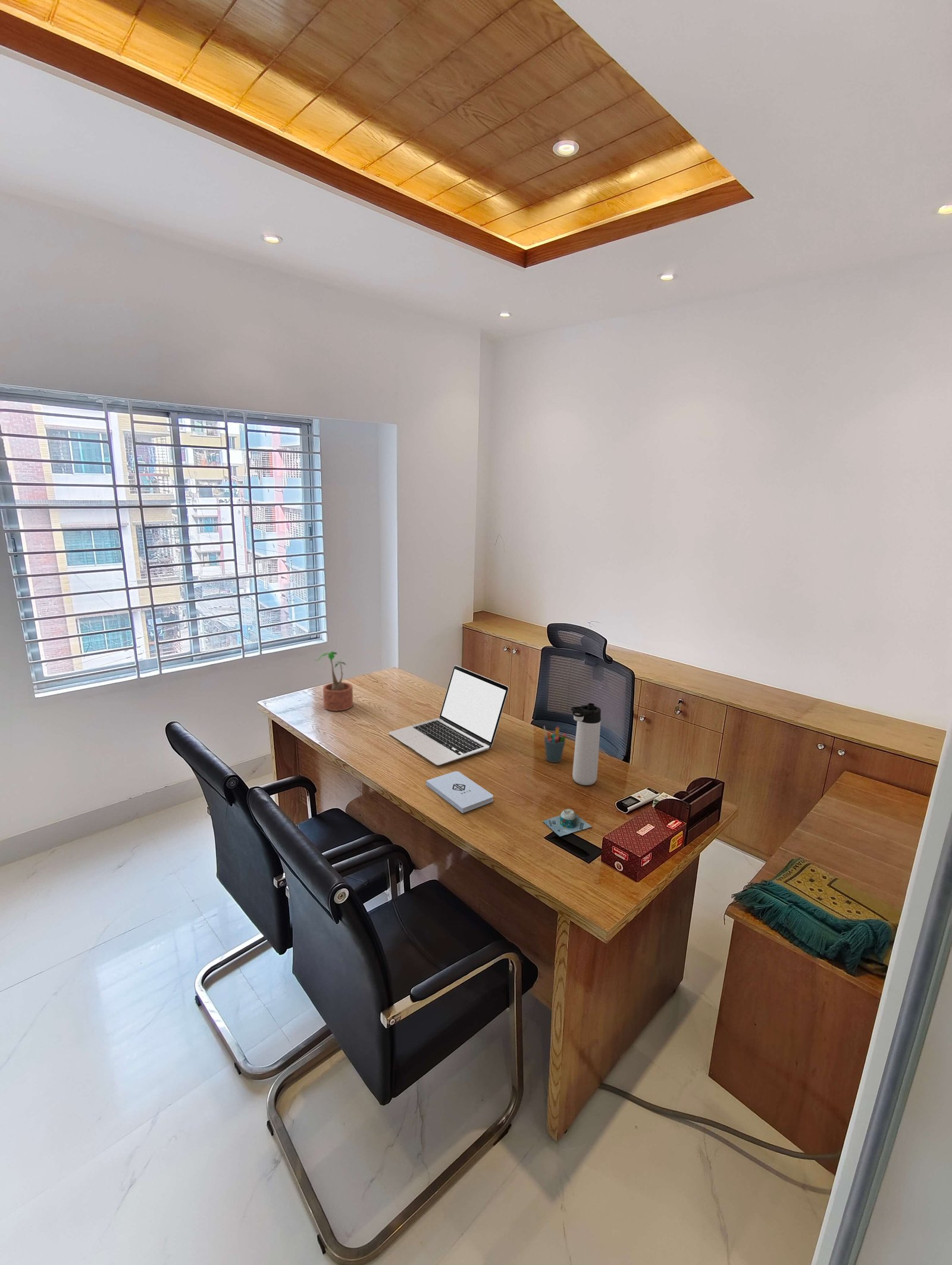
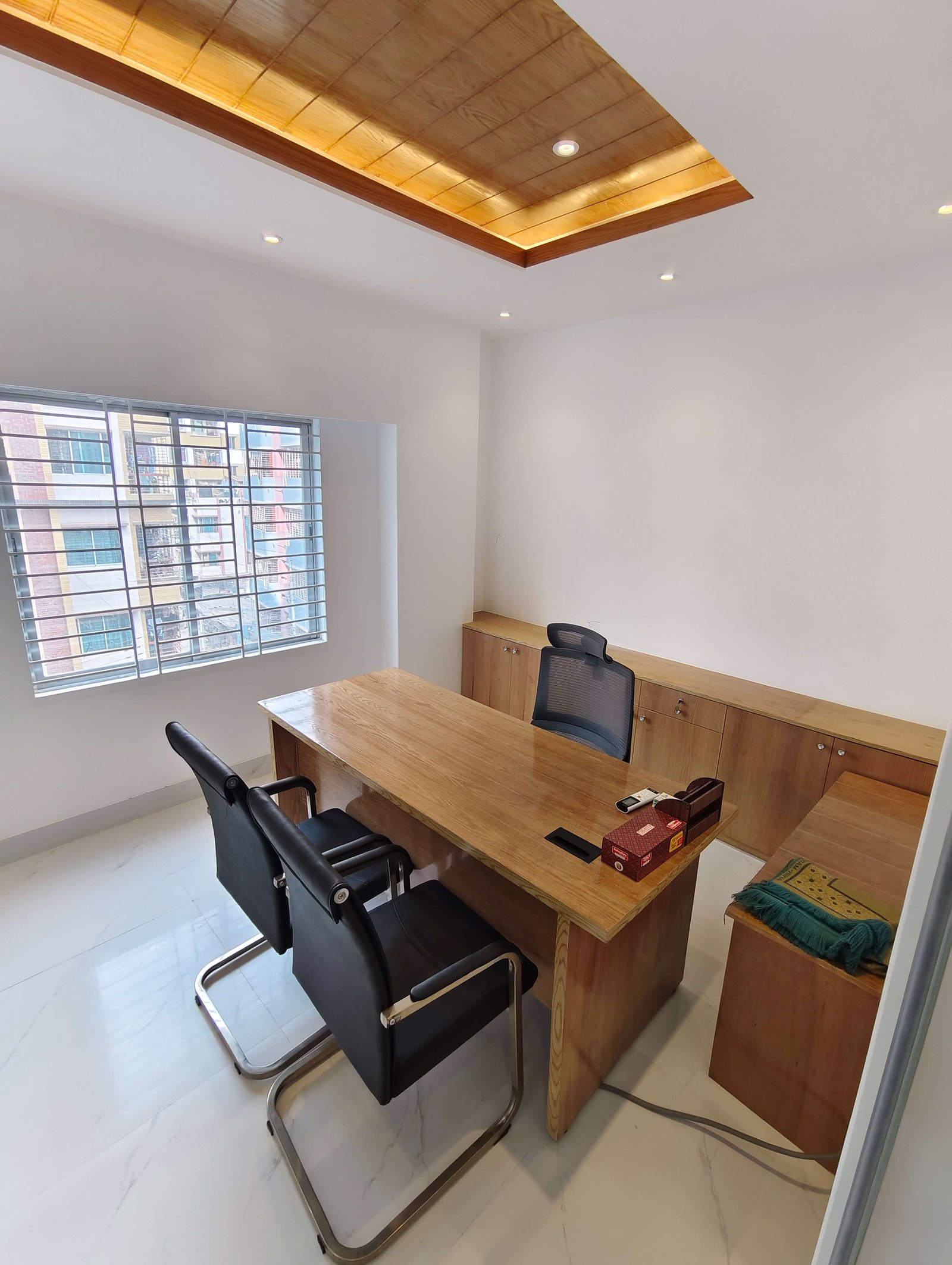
- potted plant (333, 679)
- pen holder (555, 744)
- notepad (459, 791)
- thermos bottle (583, 744)
- mug (567, 817)
- laptop (447, 711)
